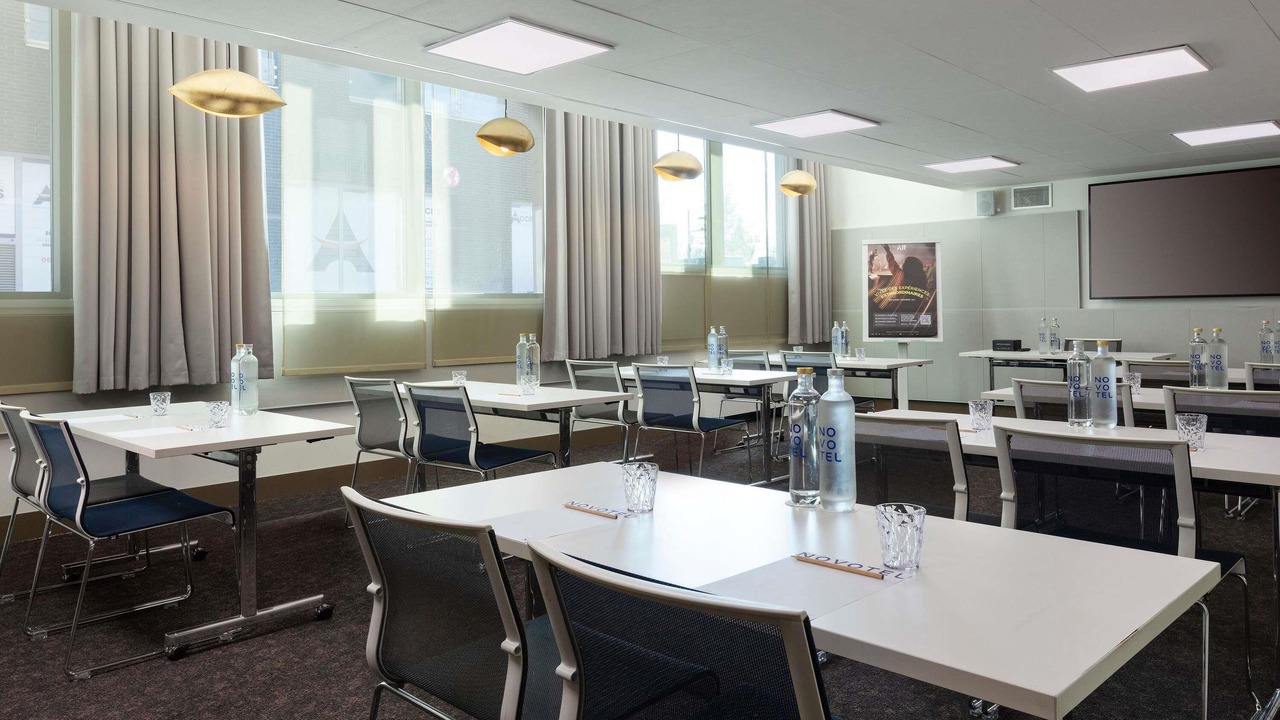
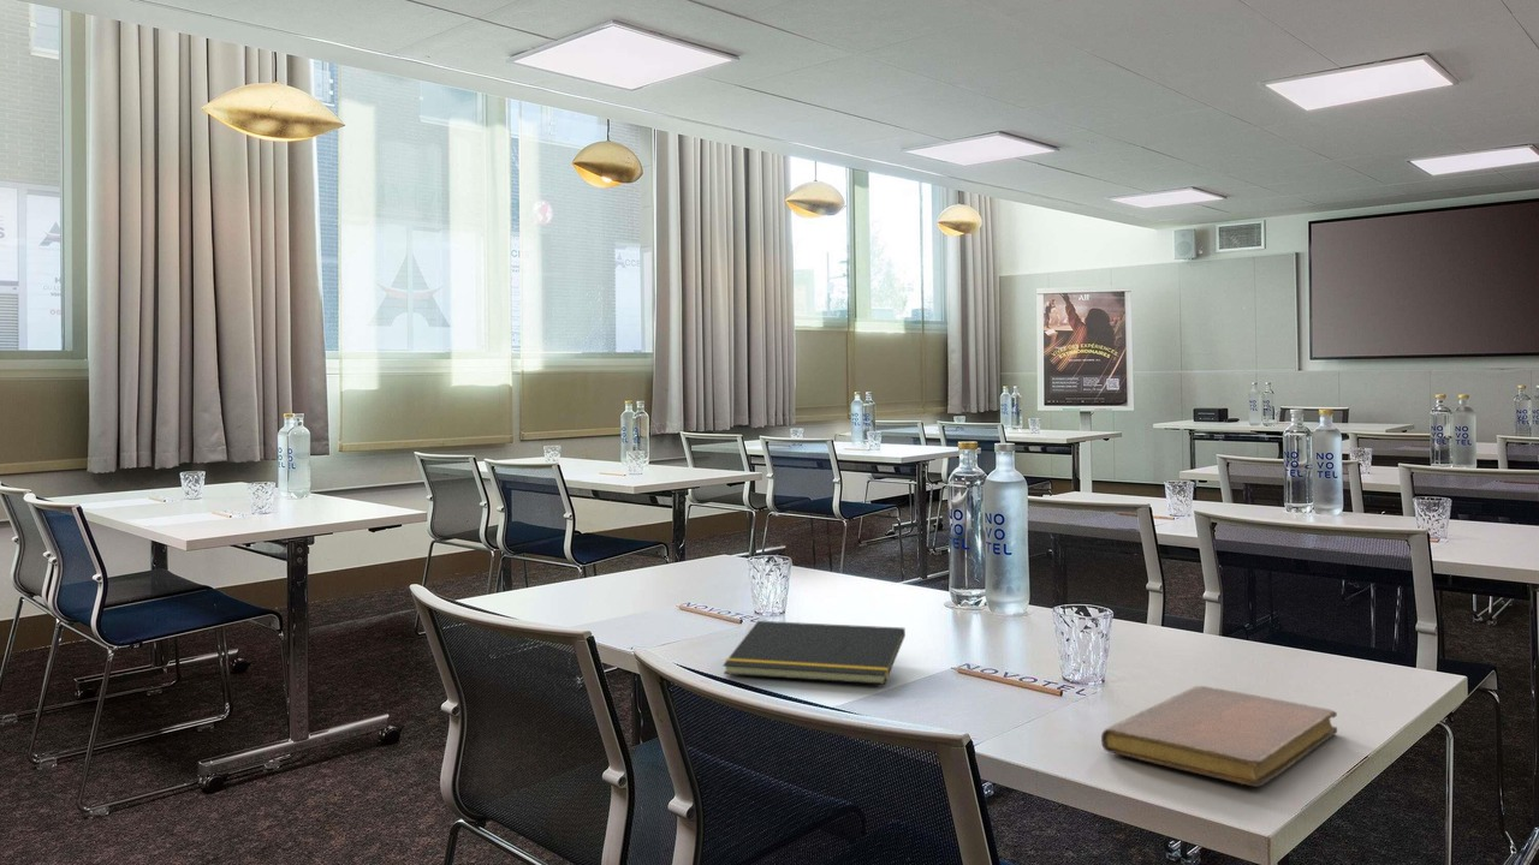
+ notebook (1222, 729)
+ notepad (816, 650)
